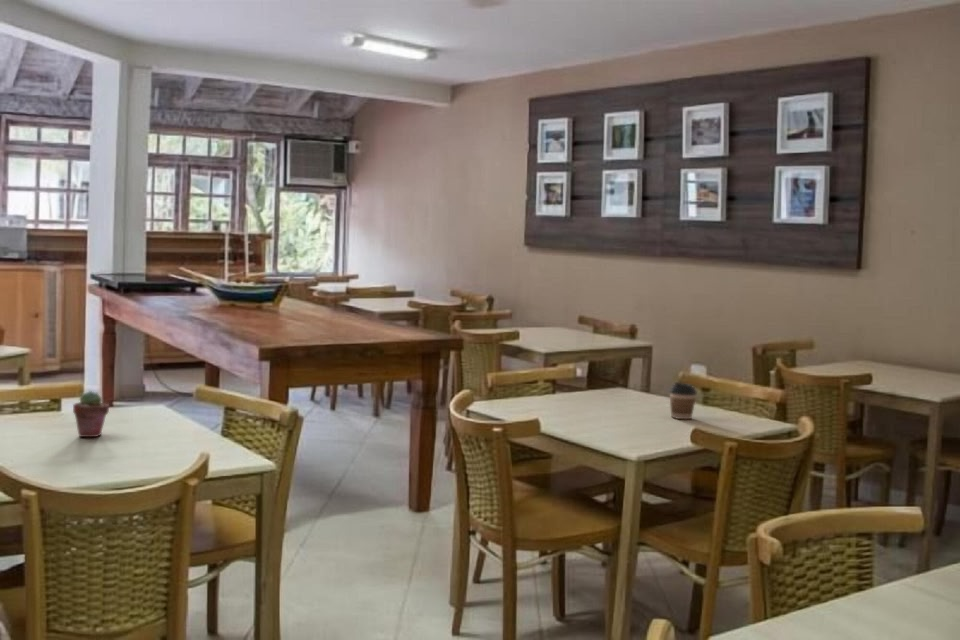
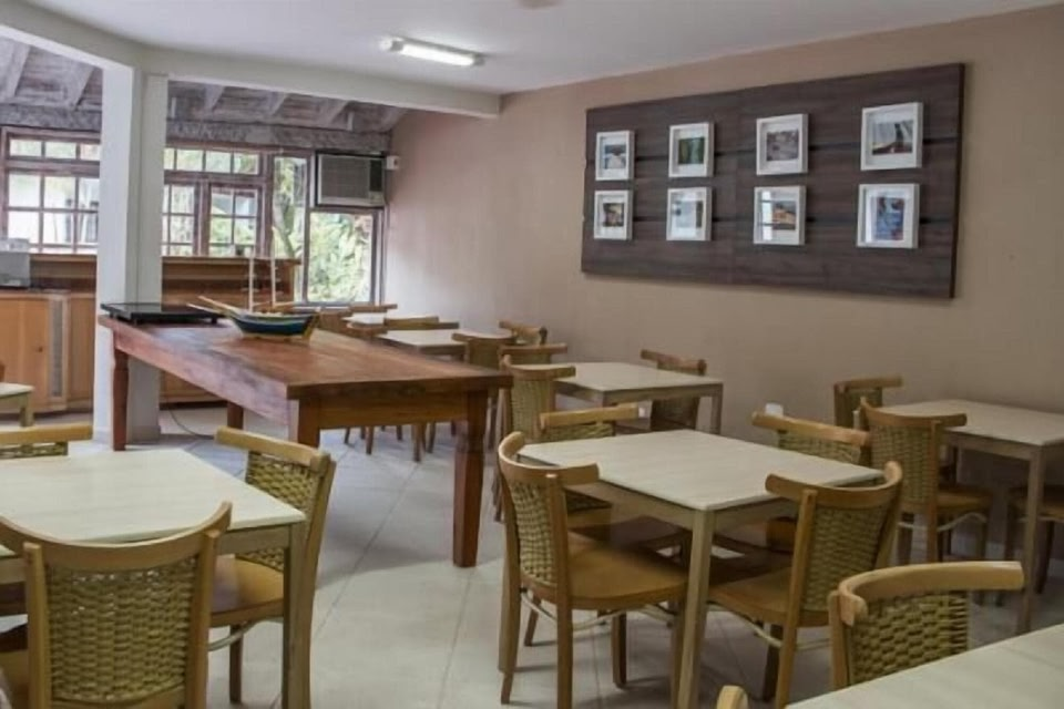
- coffee cup (682, 399)
- potted succulent (90, 413)
